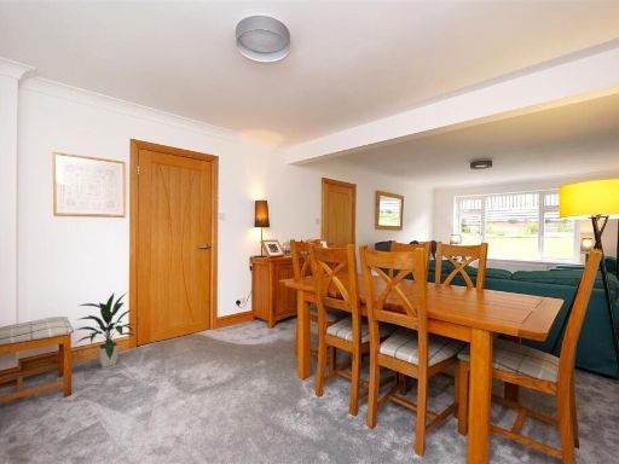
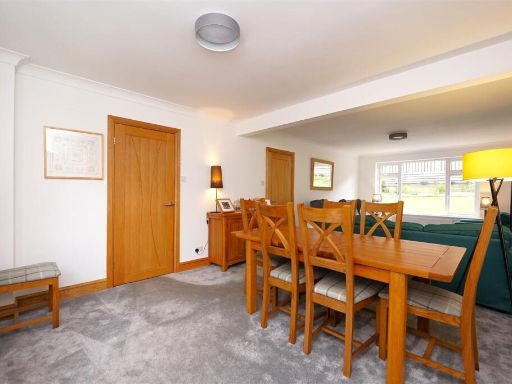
- indoor plant (106, 329)
